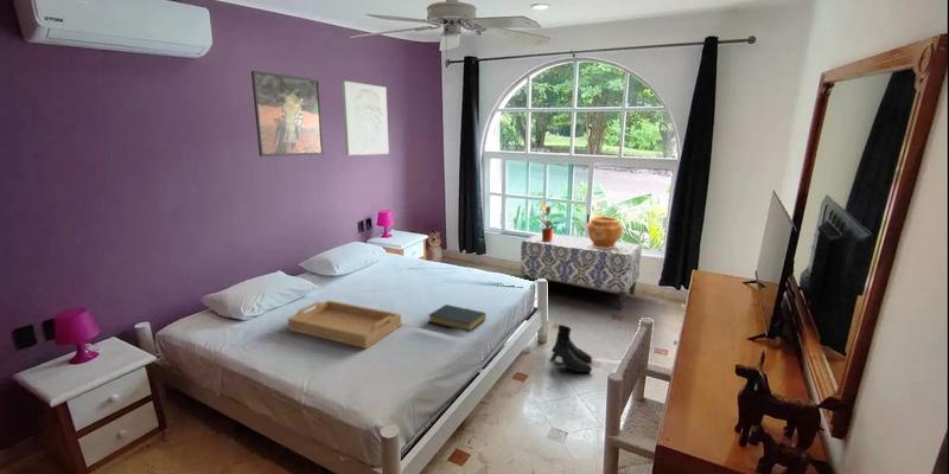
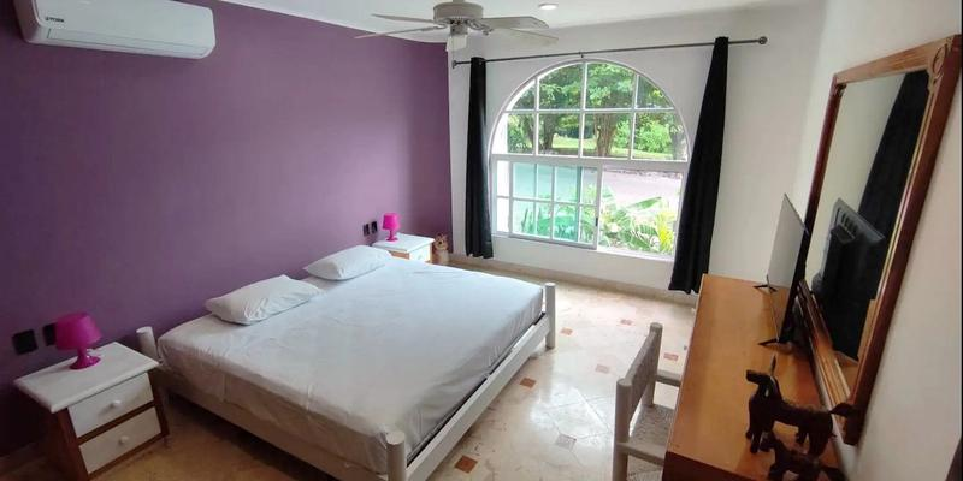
- boots (572, 346)
- potted plant (548, 223)
- hardback book (457, 316)
- serving tray (345, 320)
- bench (579, 267)
- wall art (367, 120)
- ceramic pot (604, 231)
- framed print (289, 116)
